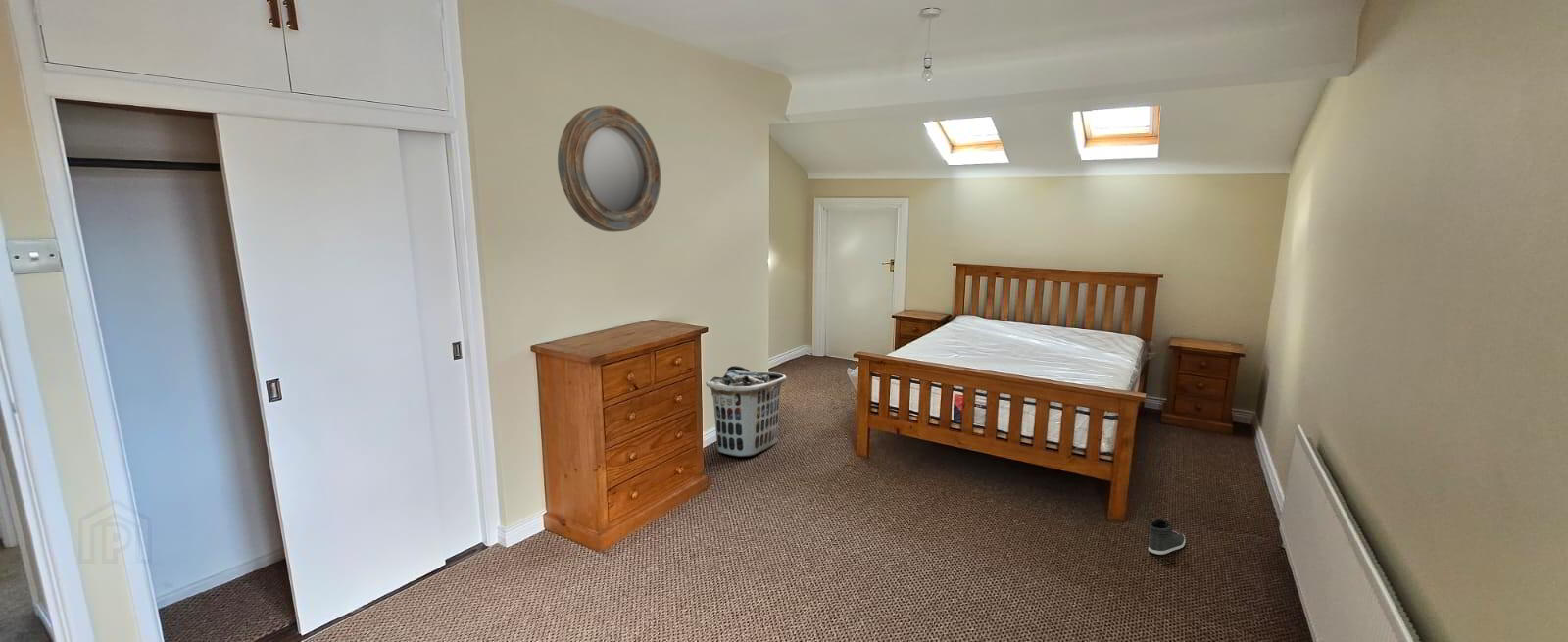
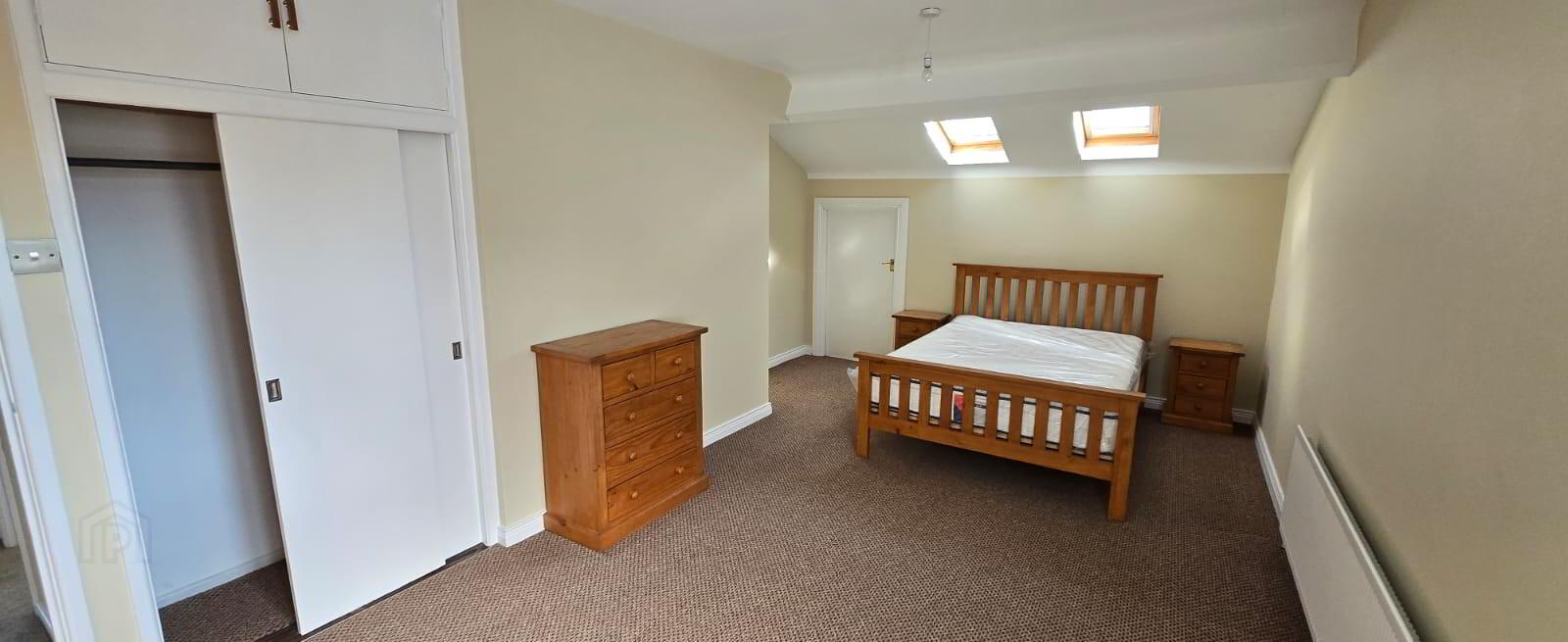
- sneaker (1168, 532)
- home mirror (613, 170)
- clothes hamper (747, 406)
